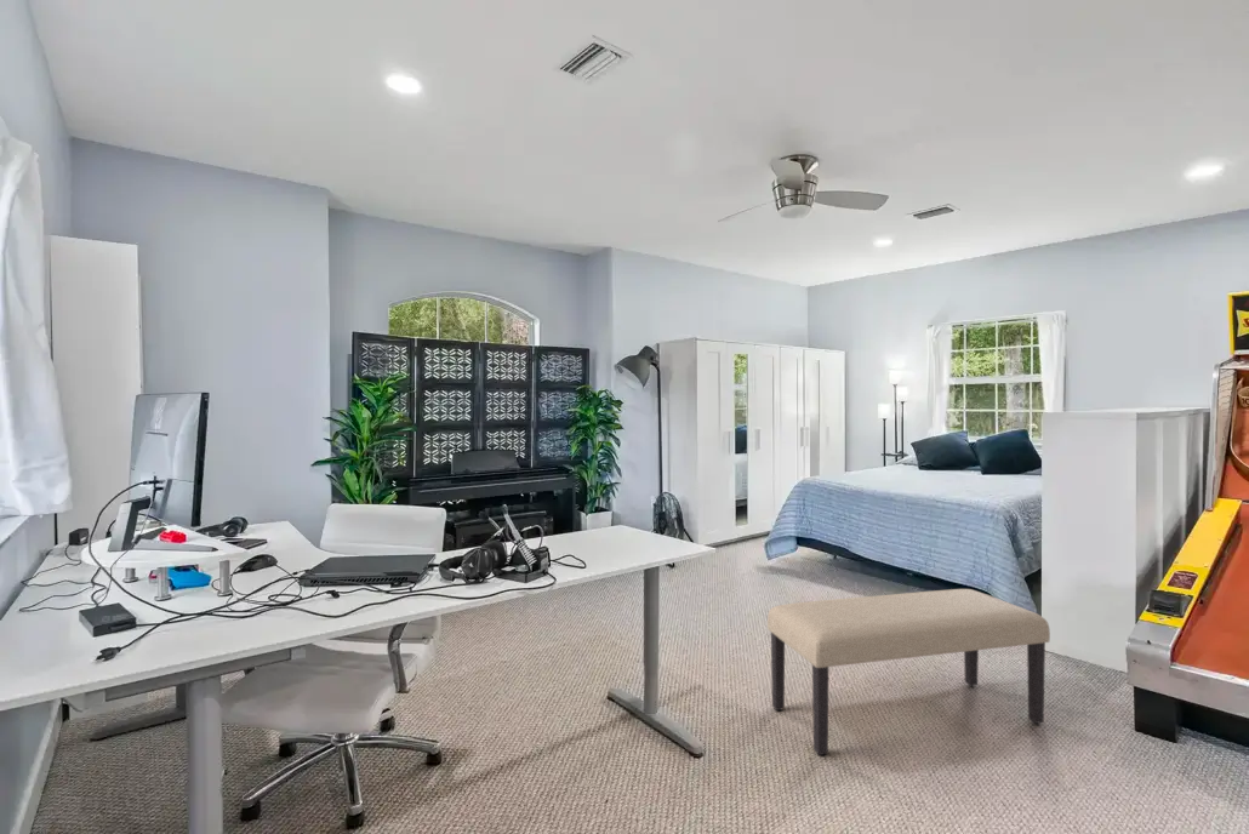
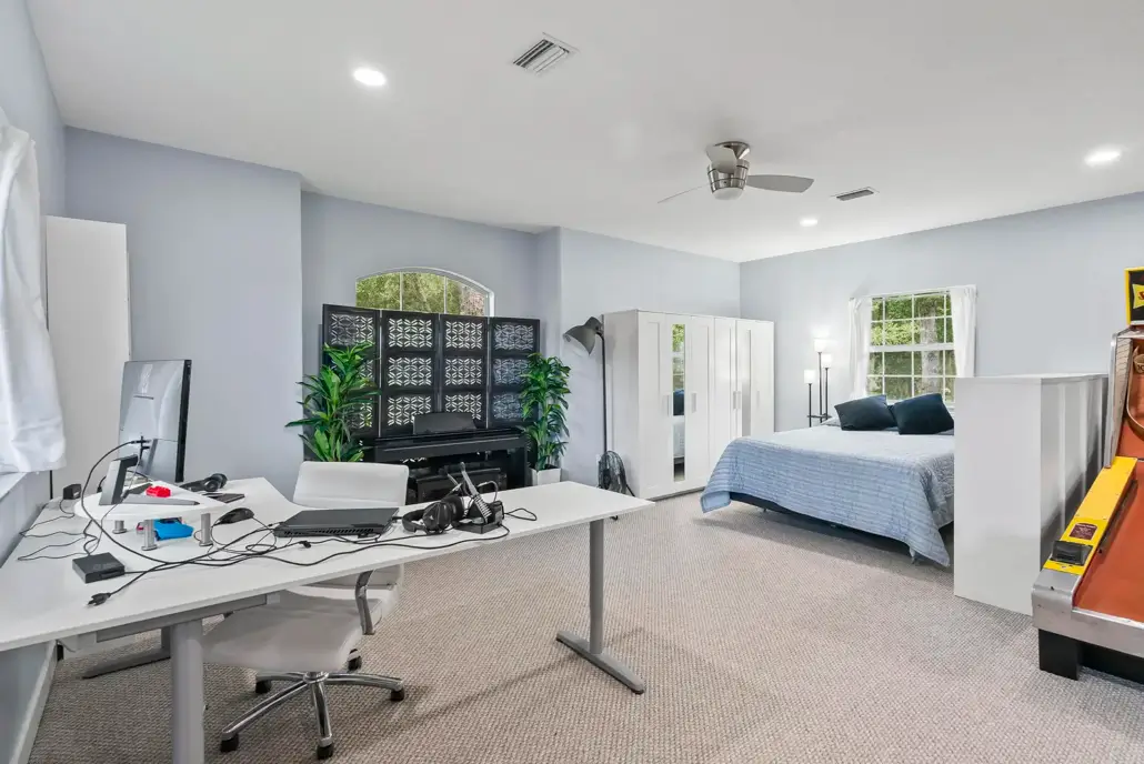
- bench (903, 657)
